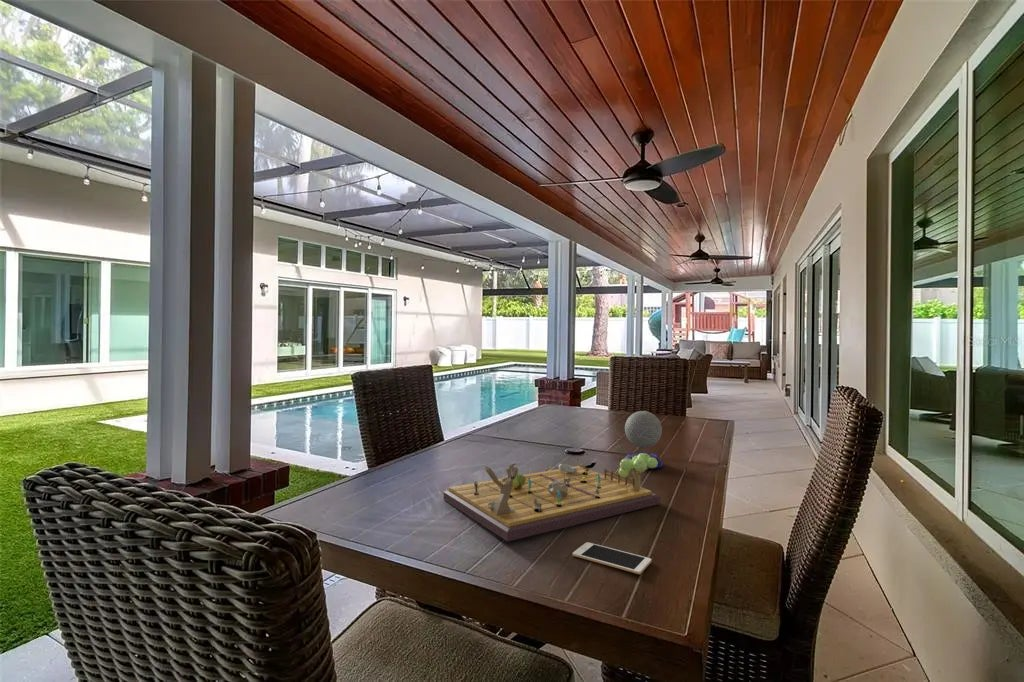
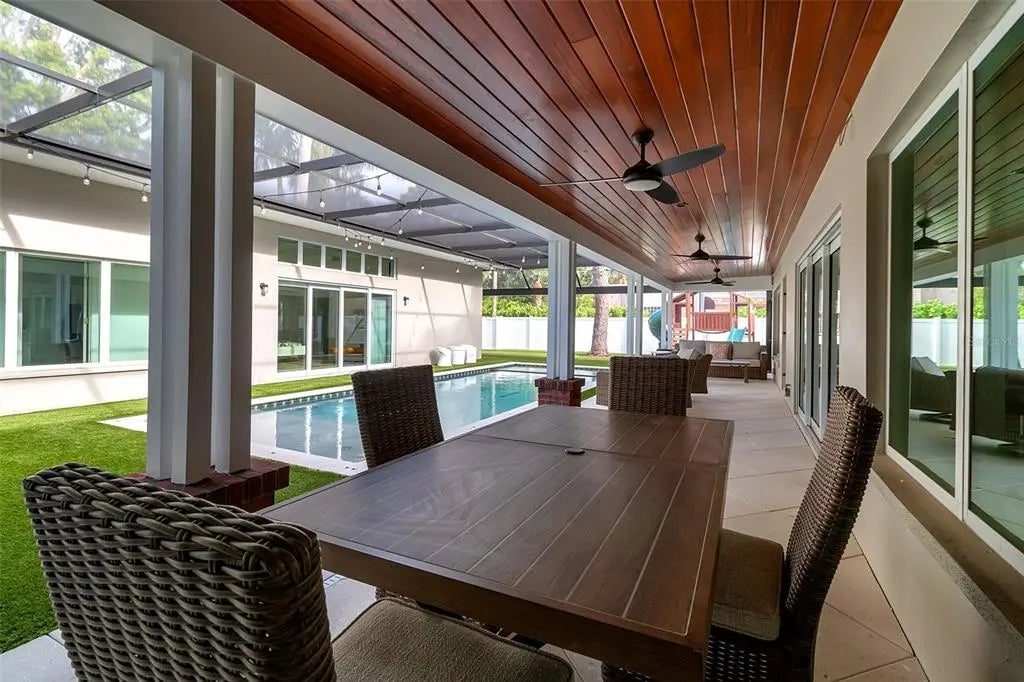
- gameboard (549, 474)
- cell phone (611, 557)
- speaker (642, 437)
